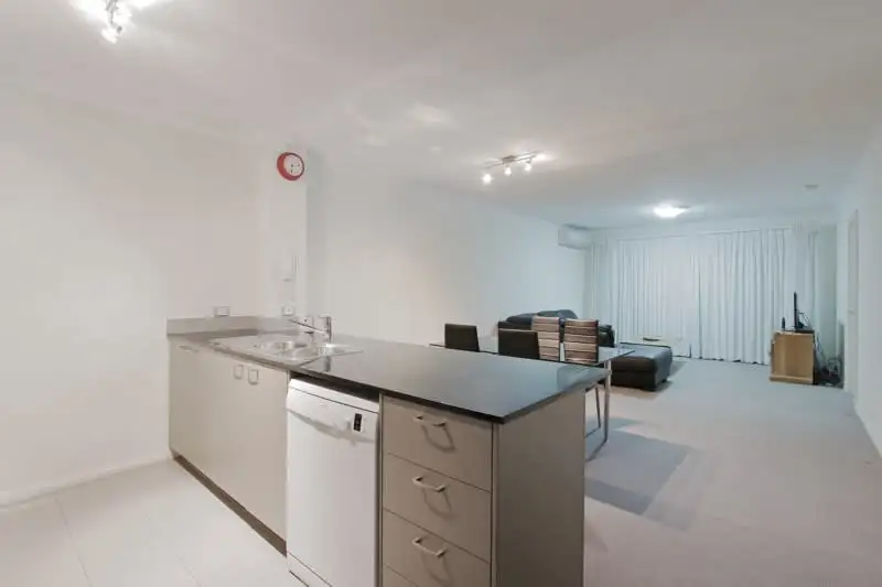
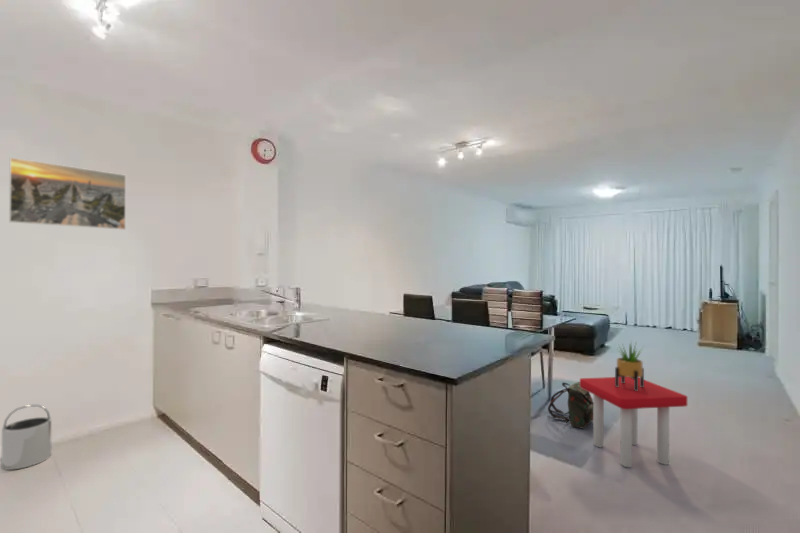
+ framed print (72, 196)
+ bucket (27, 432)
+ potted plant (629, 363)
+ stool (629, 420)
+ backpack (569, 401)
